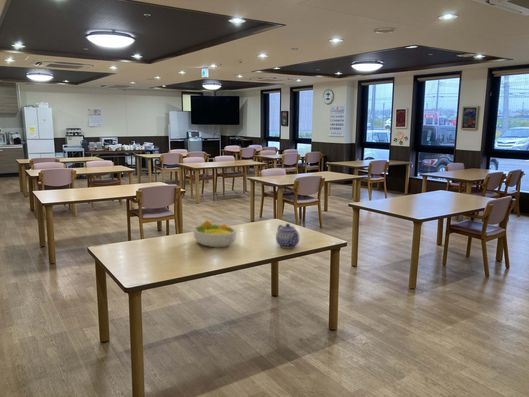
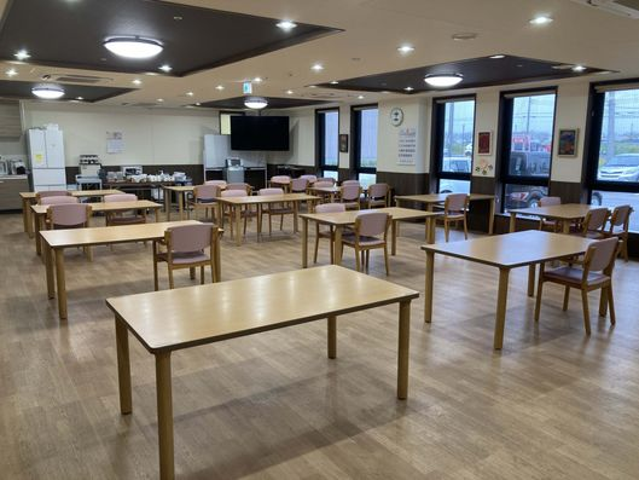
- teapot (287, 234)
- fruit bowl (214, 233)
